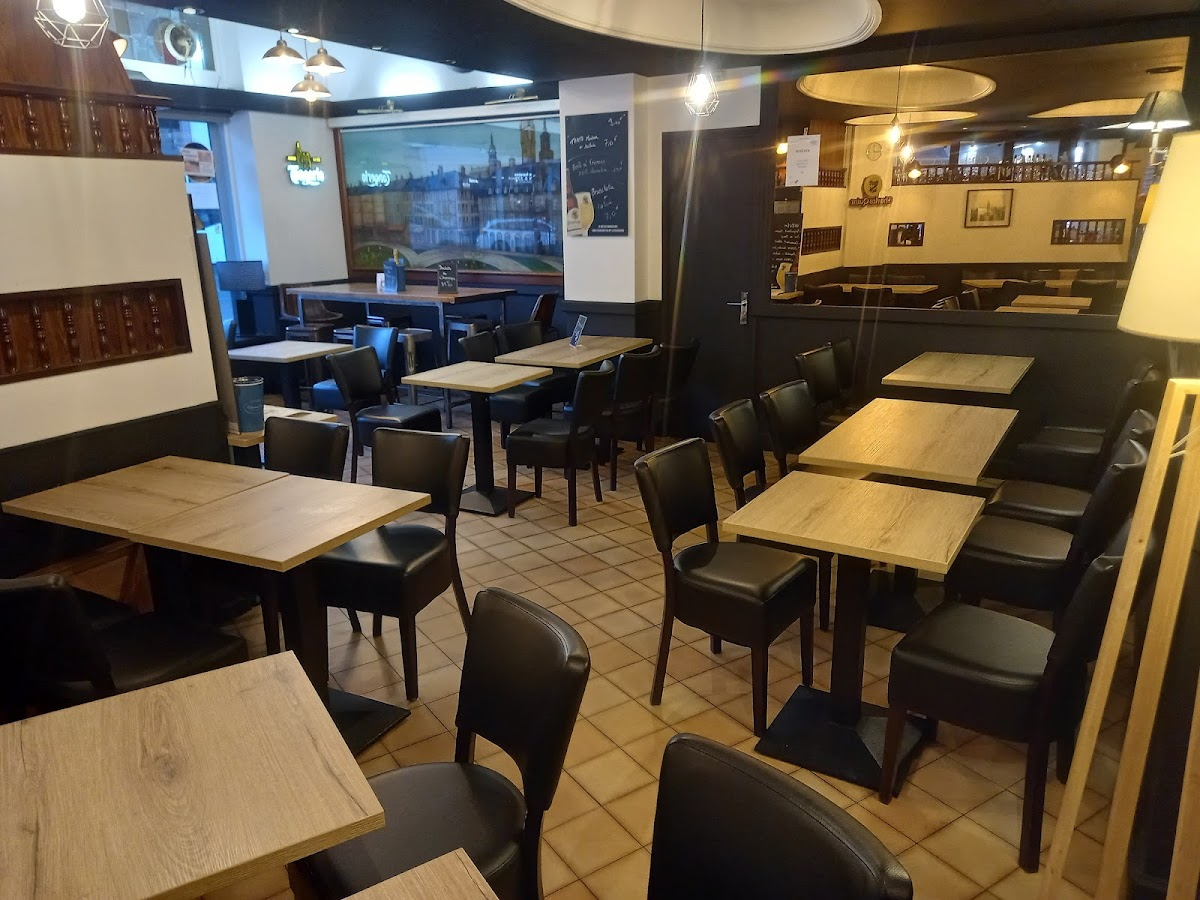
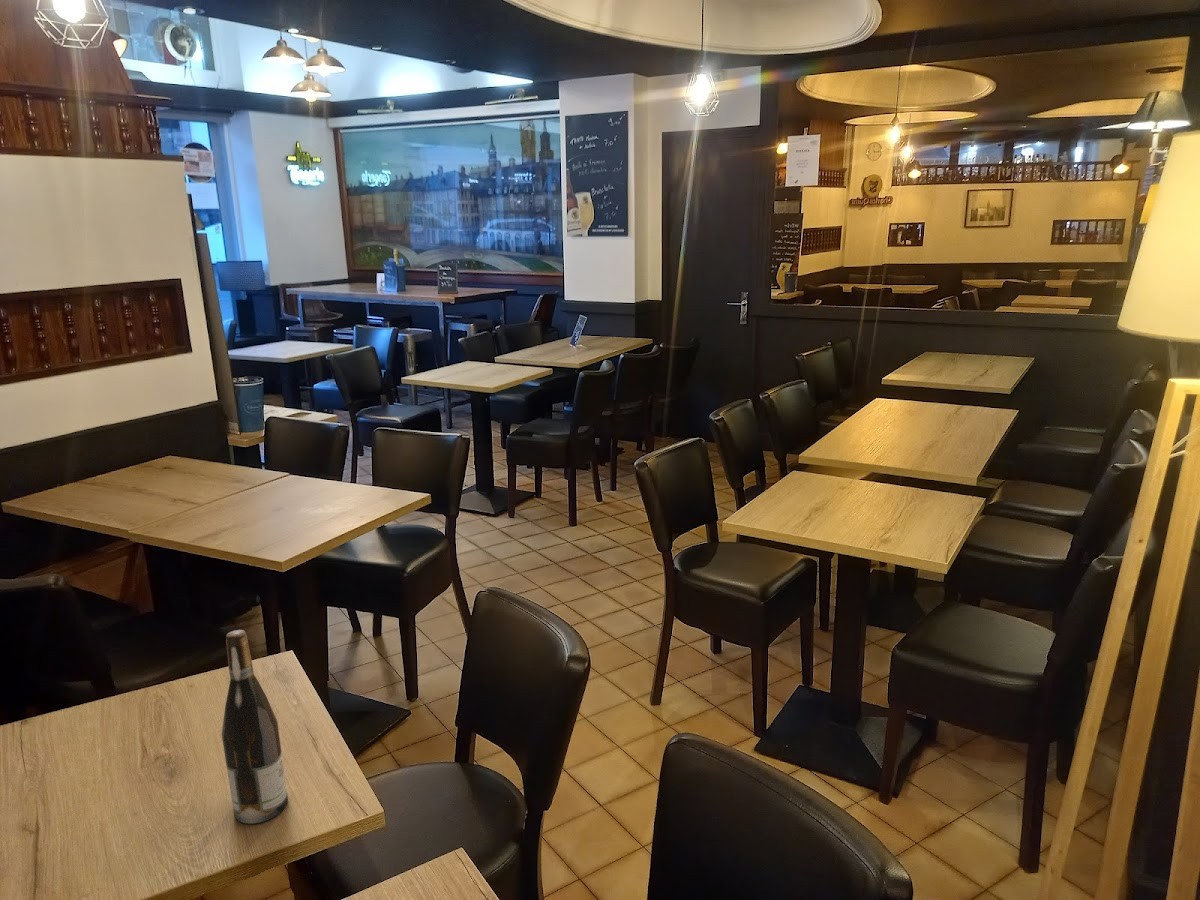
+ wine bottle (249, 722)
